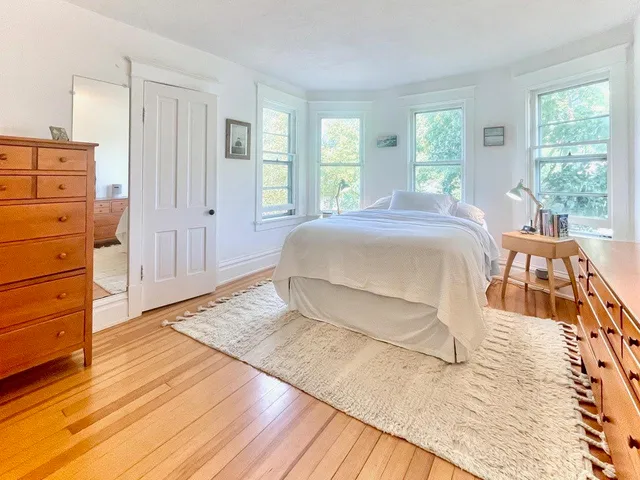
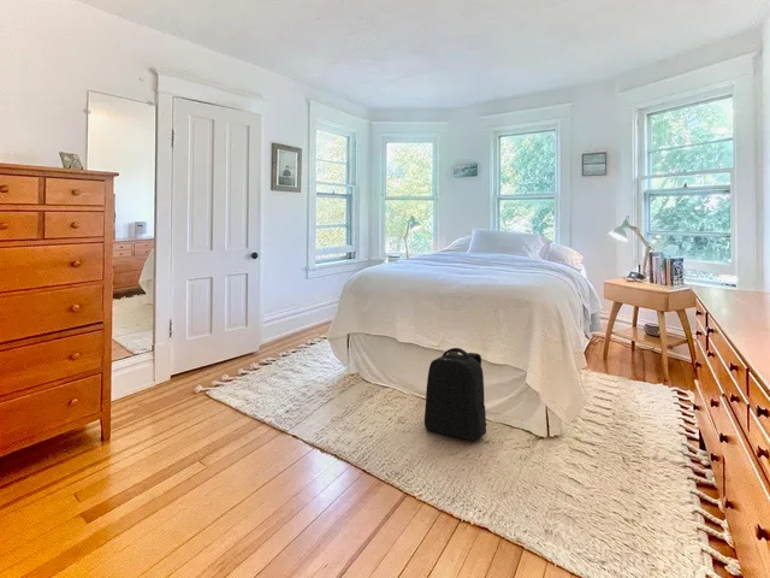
+ backpack (457, 388)
